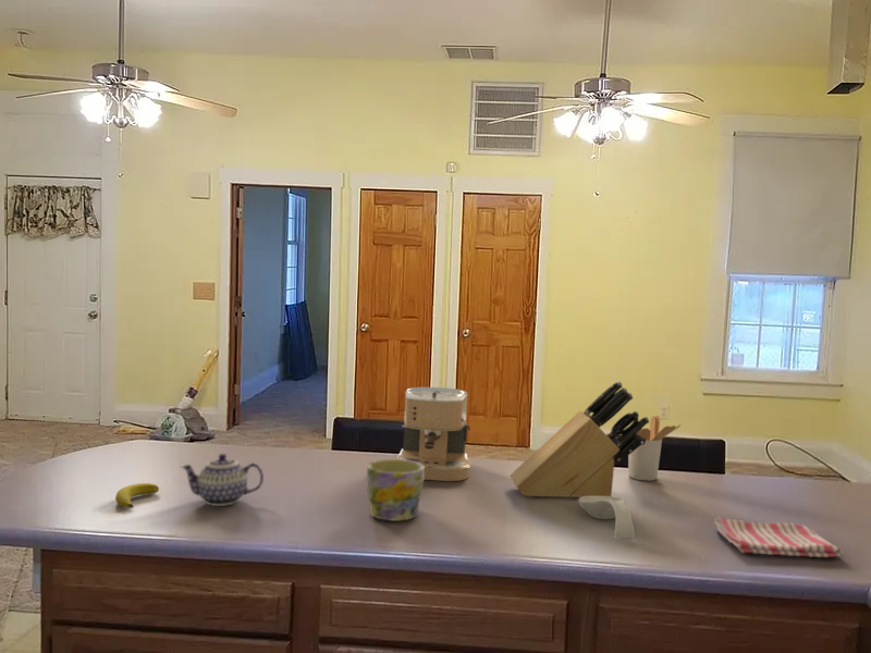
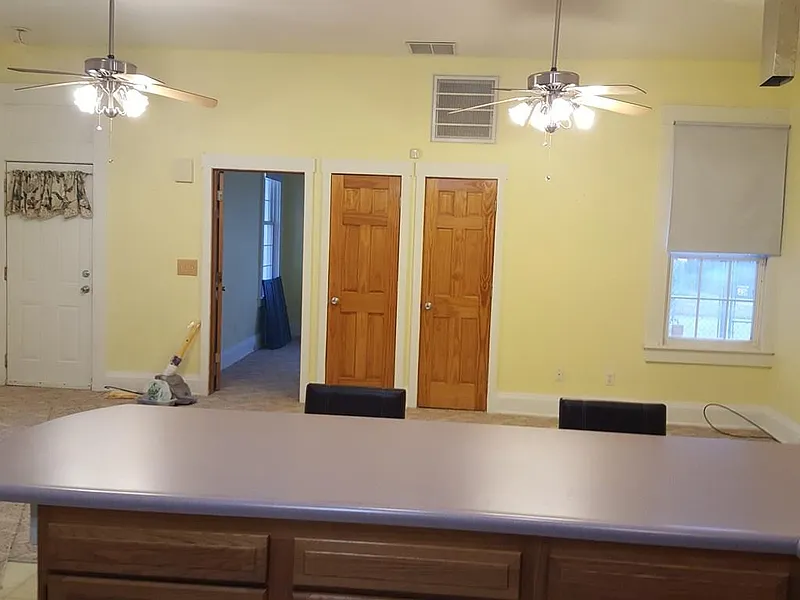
- knife block (579, 438)
- utensil holder (652, 448)
- mug (396, 488)
- dish towel (776, 537)
- banana (134, 493)
- coffee maker (433, 431)
- spoon rest (610, 508)
- teapot (222, 478)
